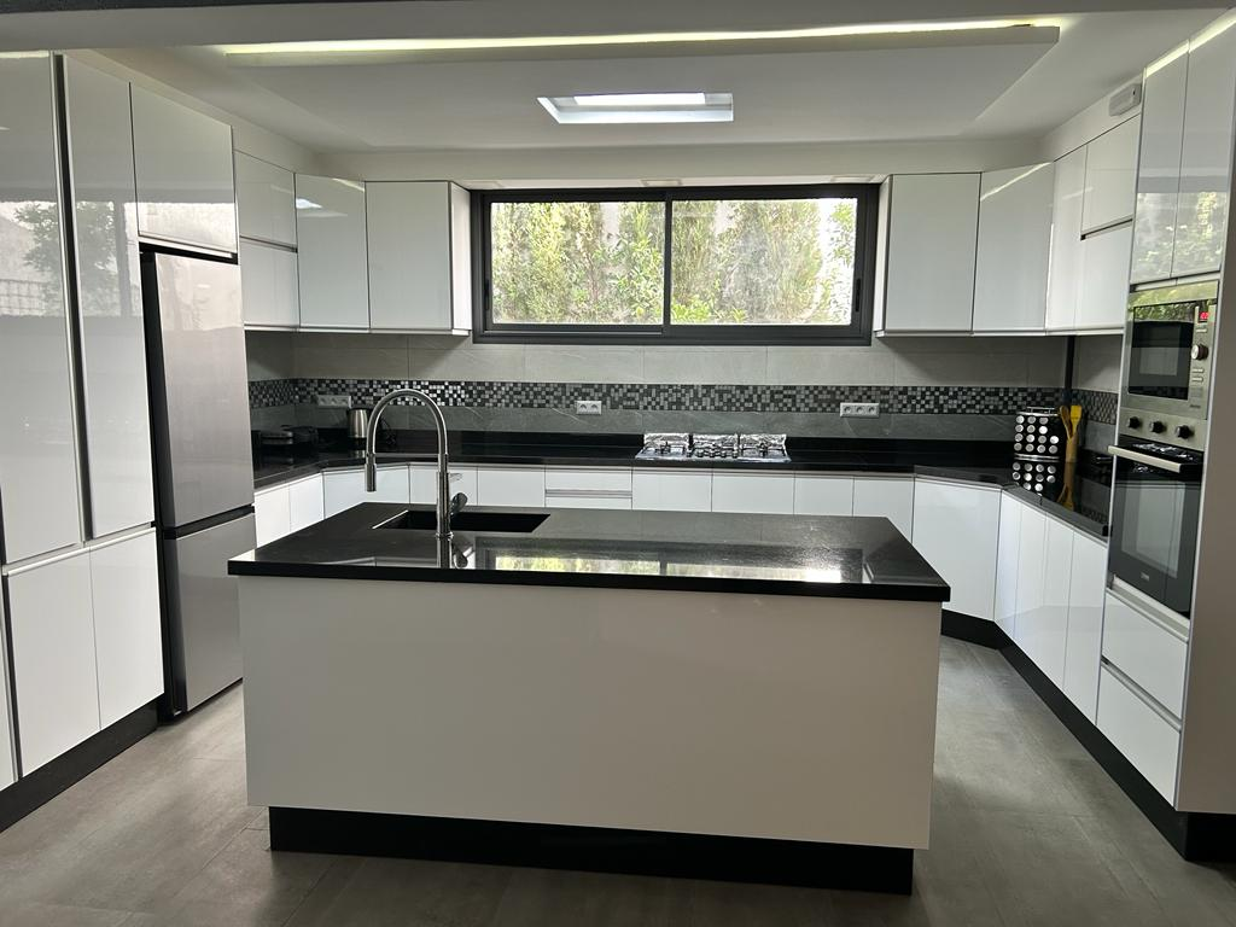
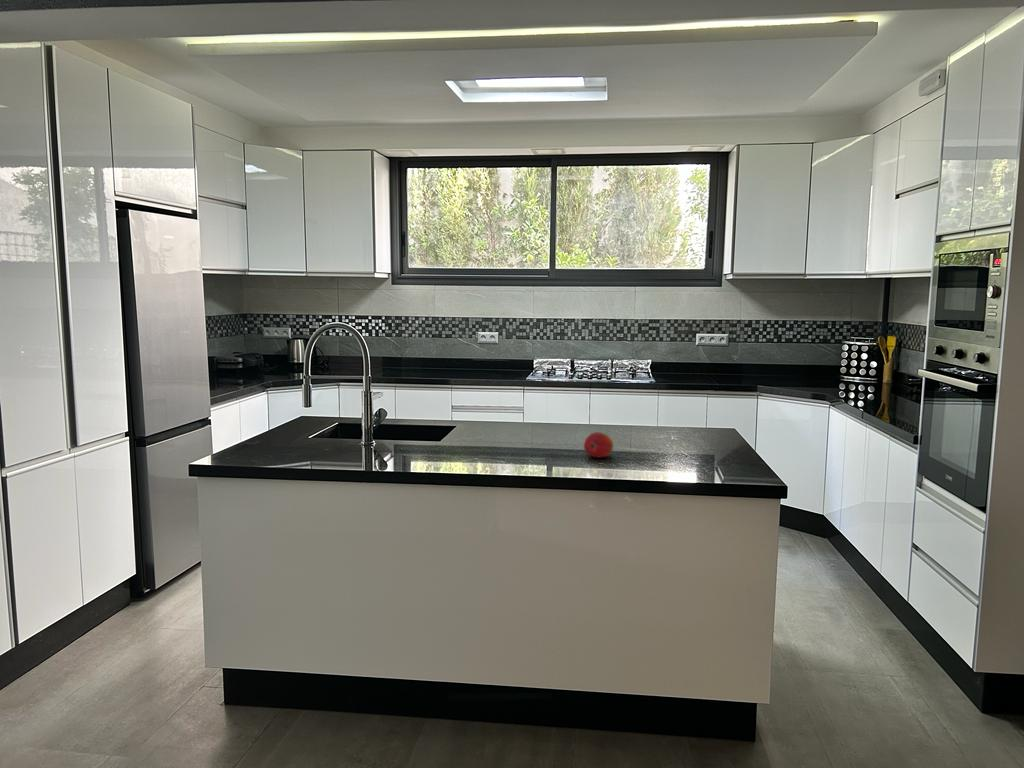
+ fruit (598, 444)
